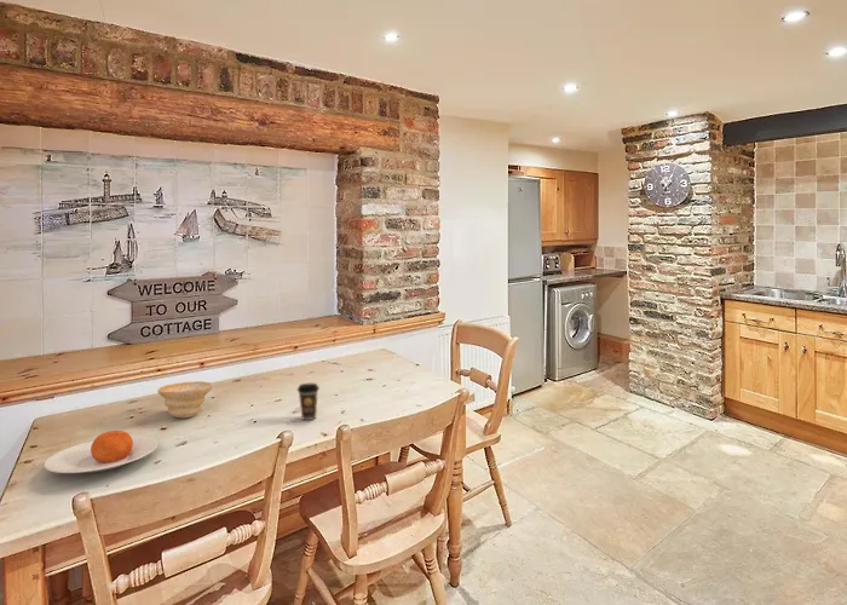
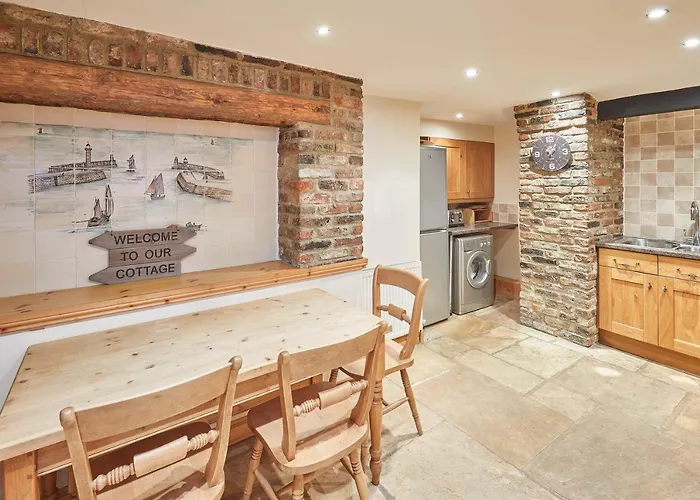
- coffee cup (309, 401)
- bowl (185, 401)
- plate (103, 449)
